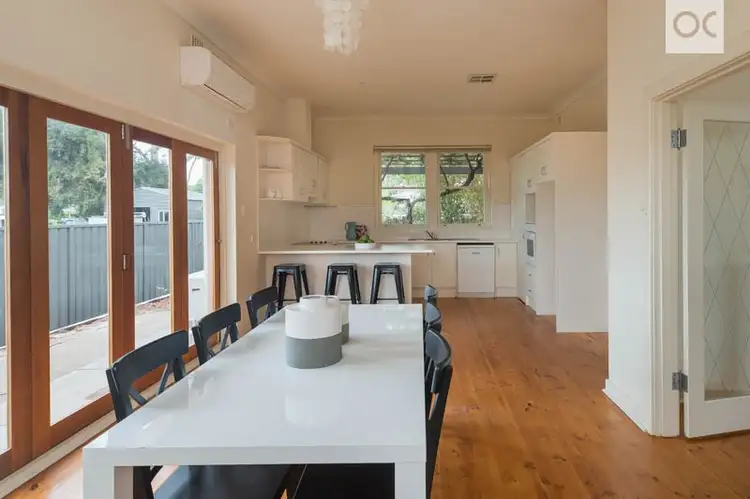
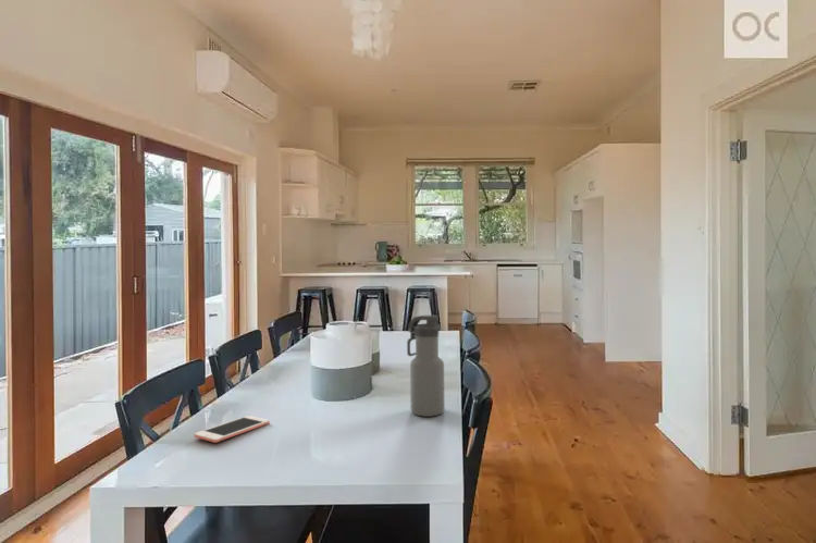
+ water bottle (426, 363)
+ cell phone (233, 428)
